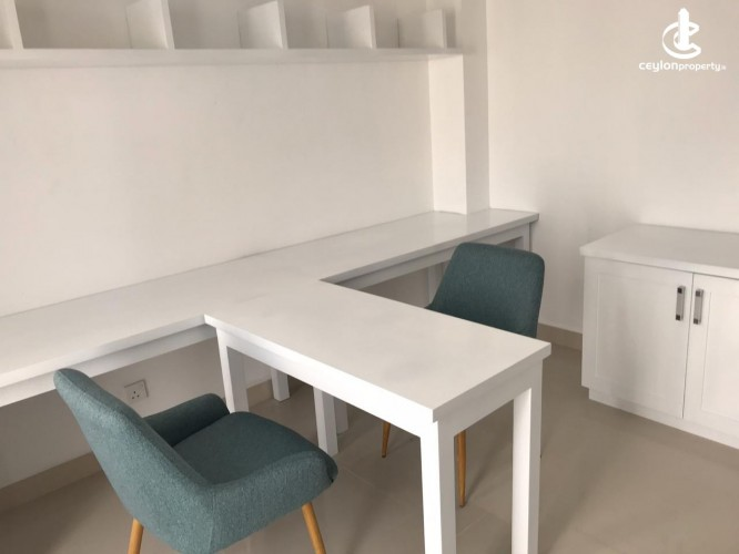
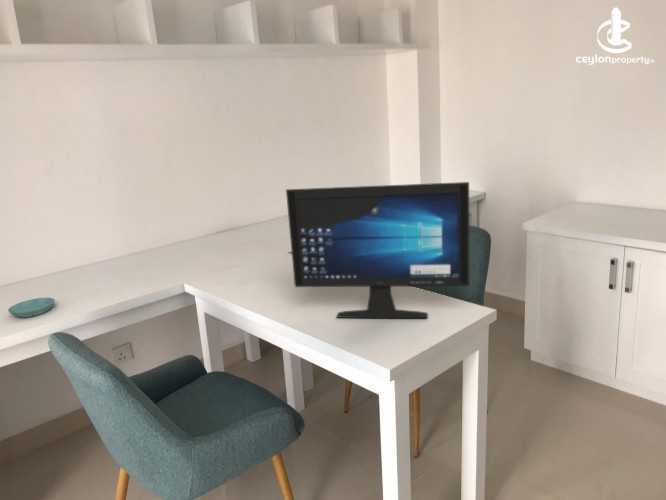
+ saucer (32, 308)
+ computer monitor (379, 249)
